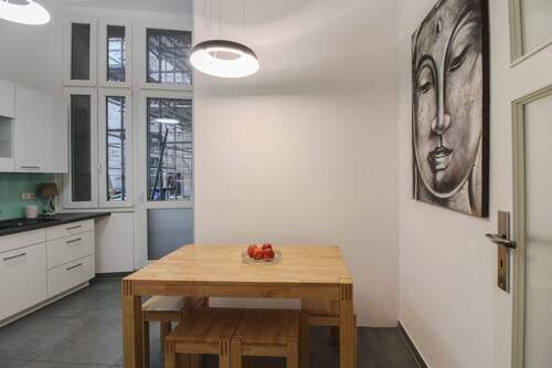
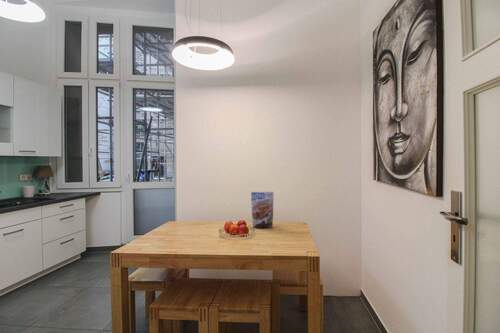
+ granola pouch (262, 209)
